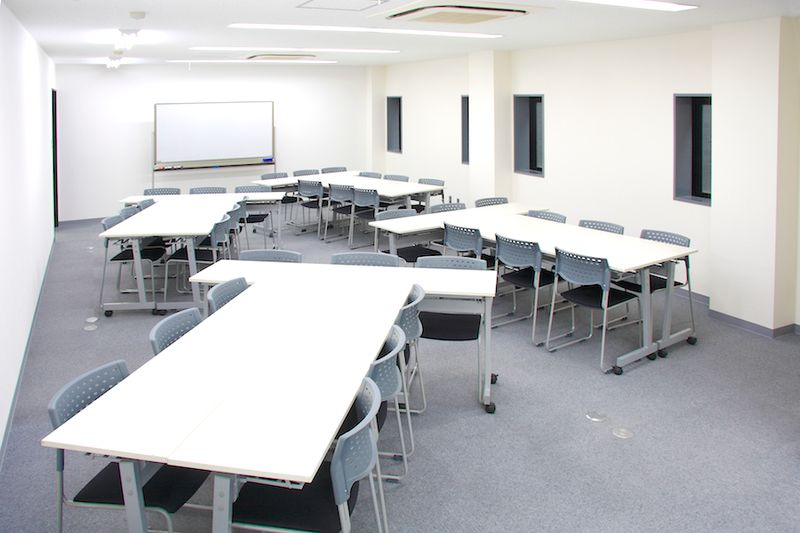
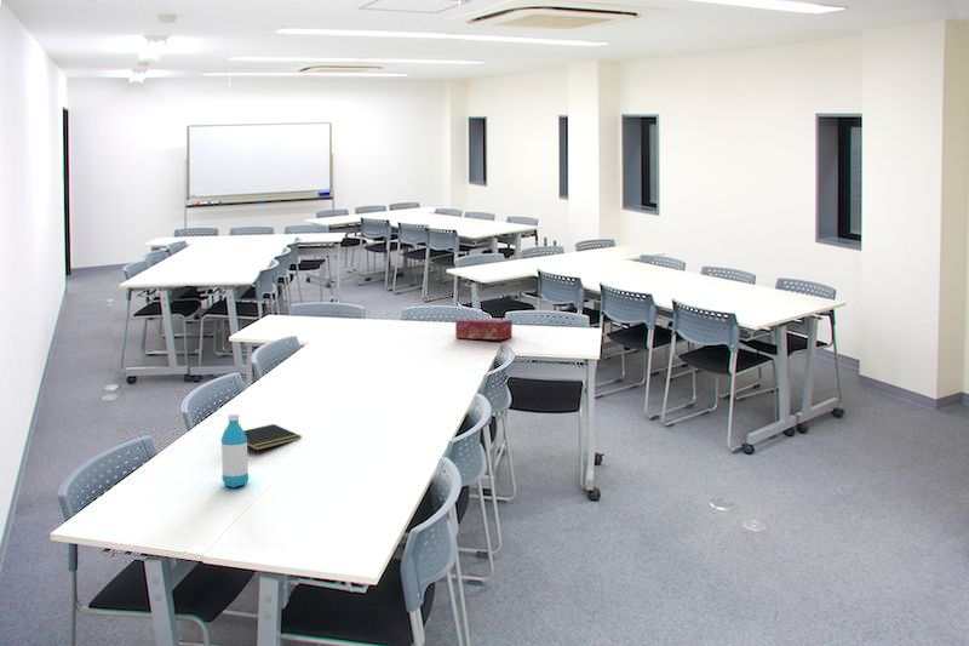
+ notepad (265, 436)
+ tissue box (483, 328)
+ water bottle (234, 450)
